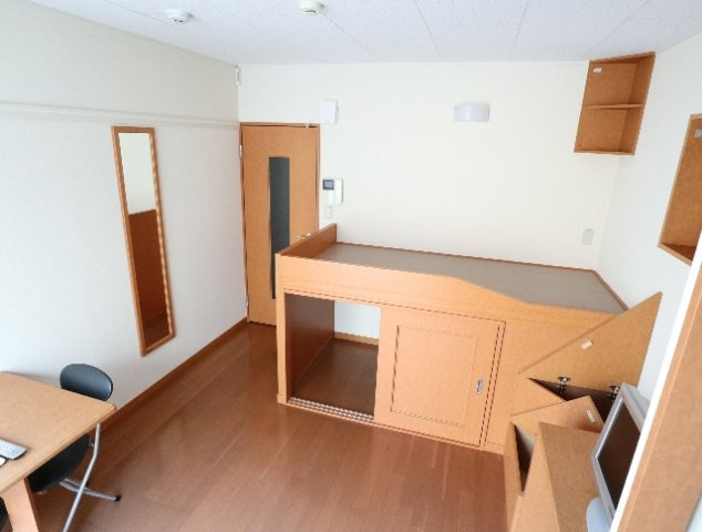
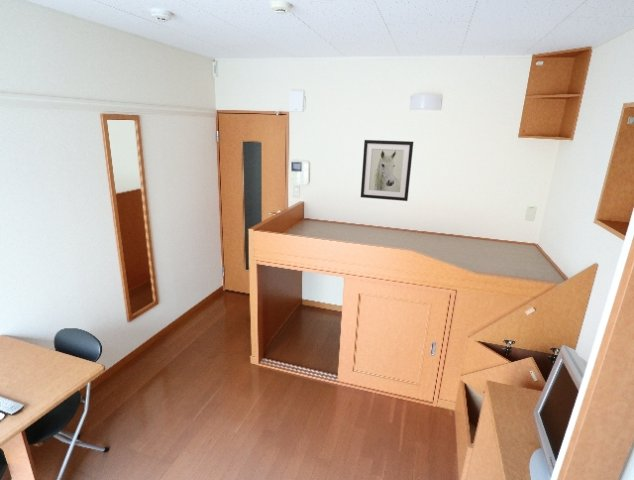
+ wall art (386, 170)
